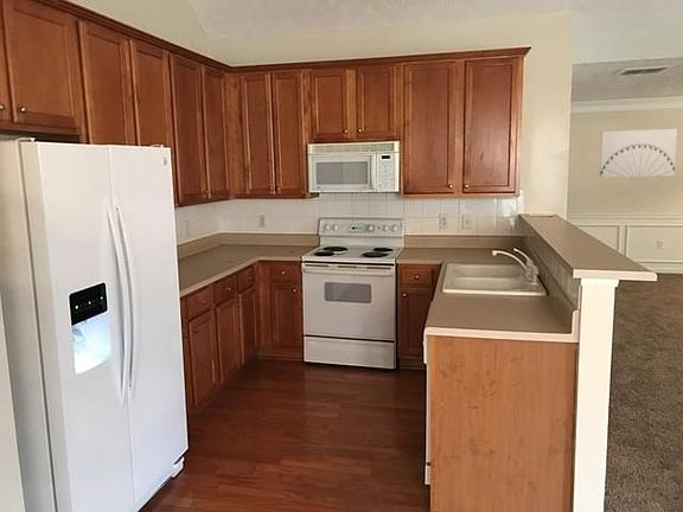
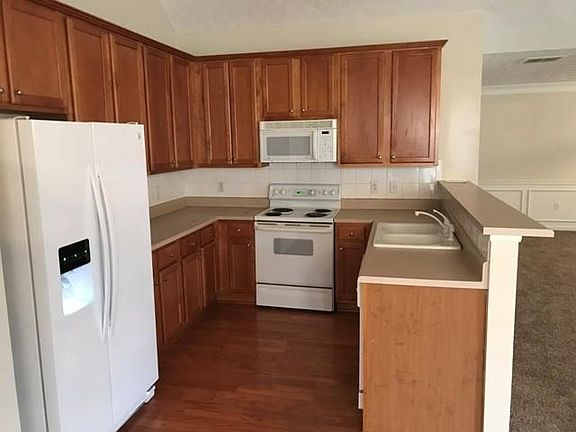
- wall art (637, 153)
